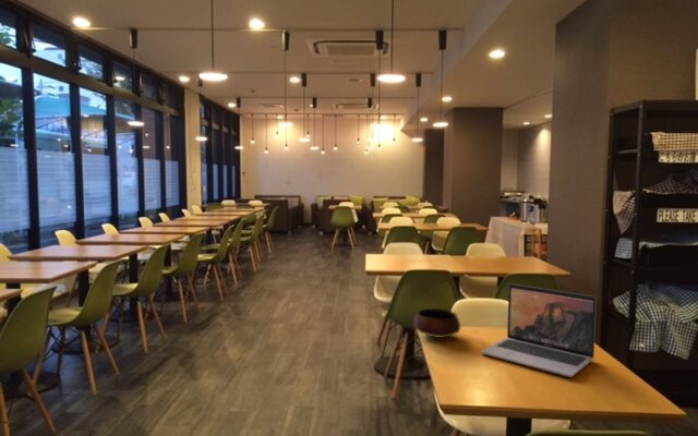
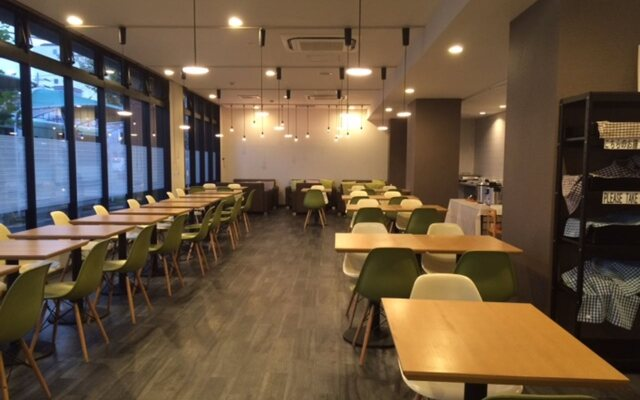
- bowl (436, 324)
- laptop (537, 326)
